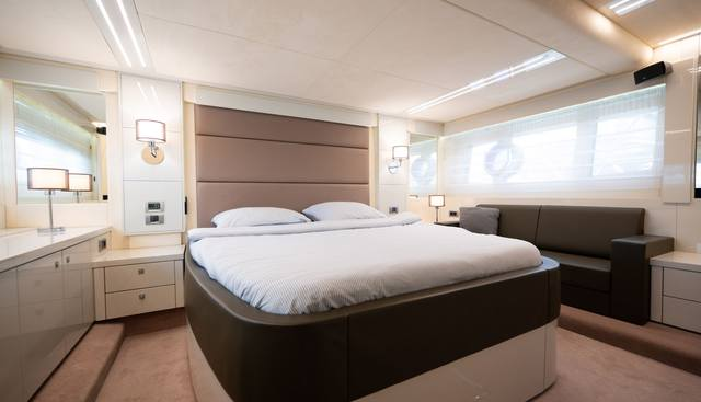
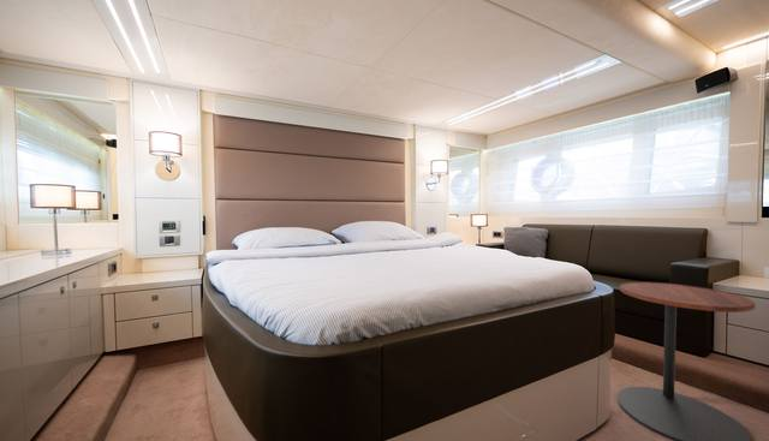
+ side table (674, 353)
